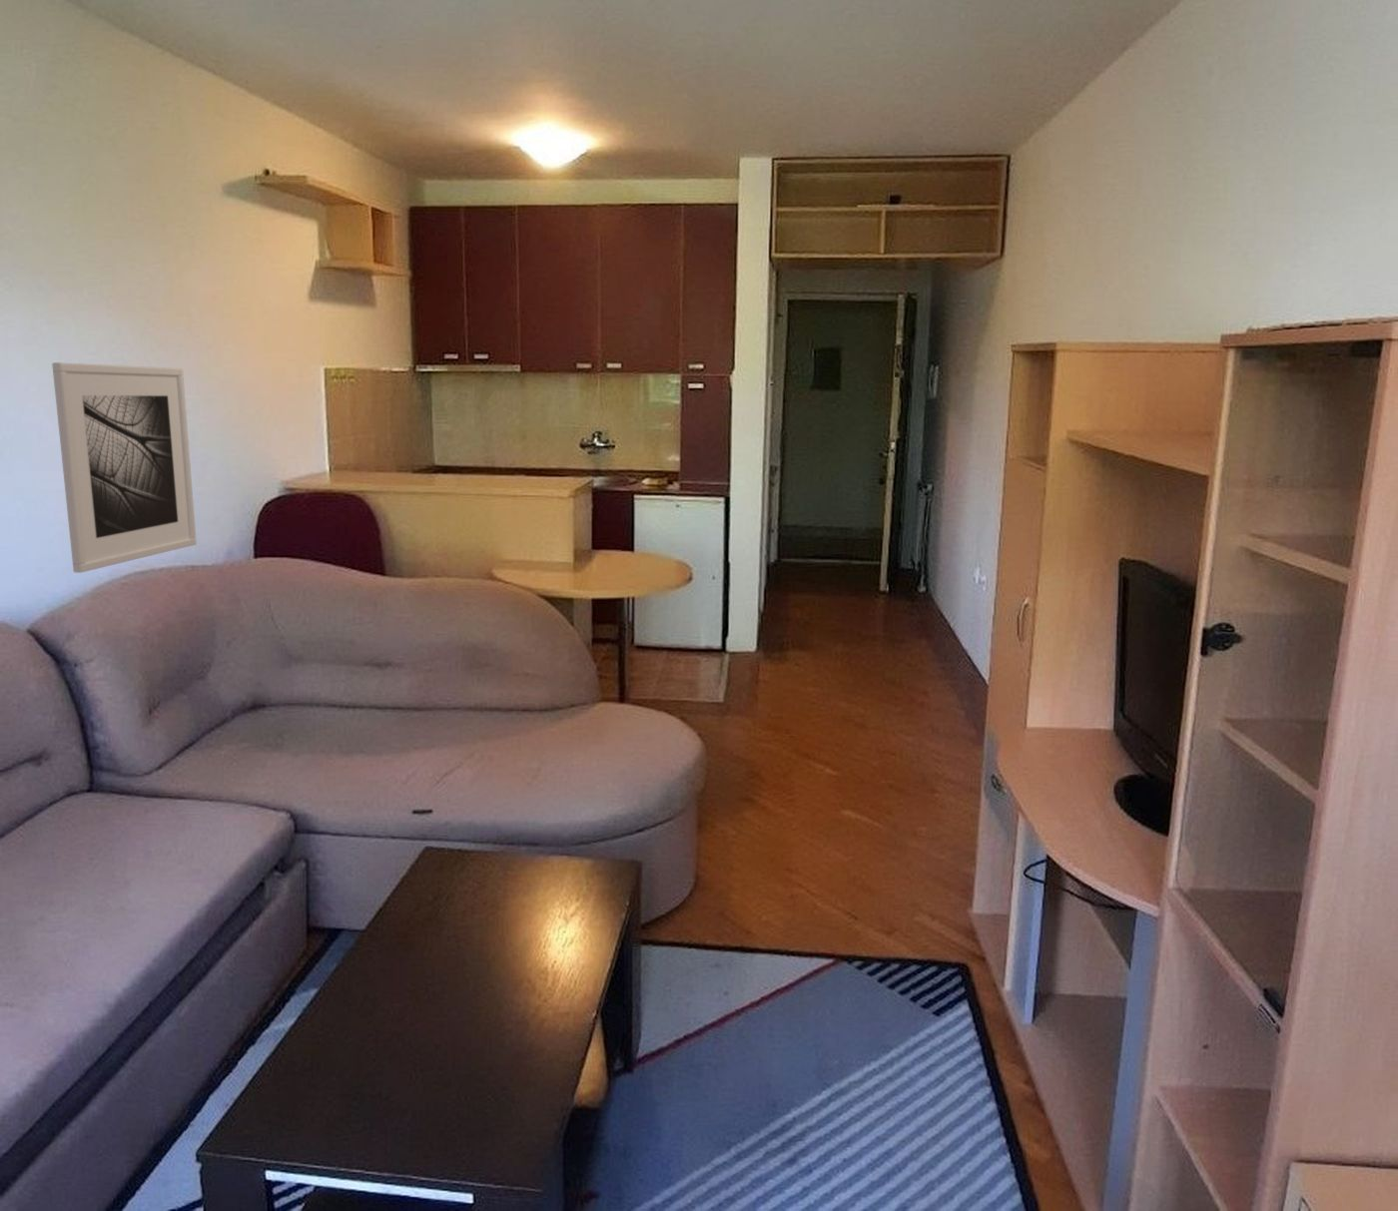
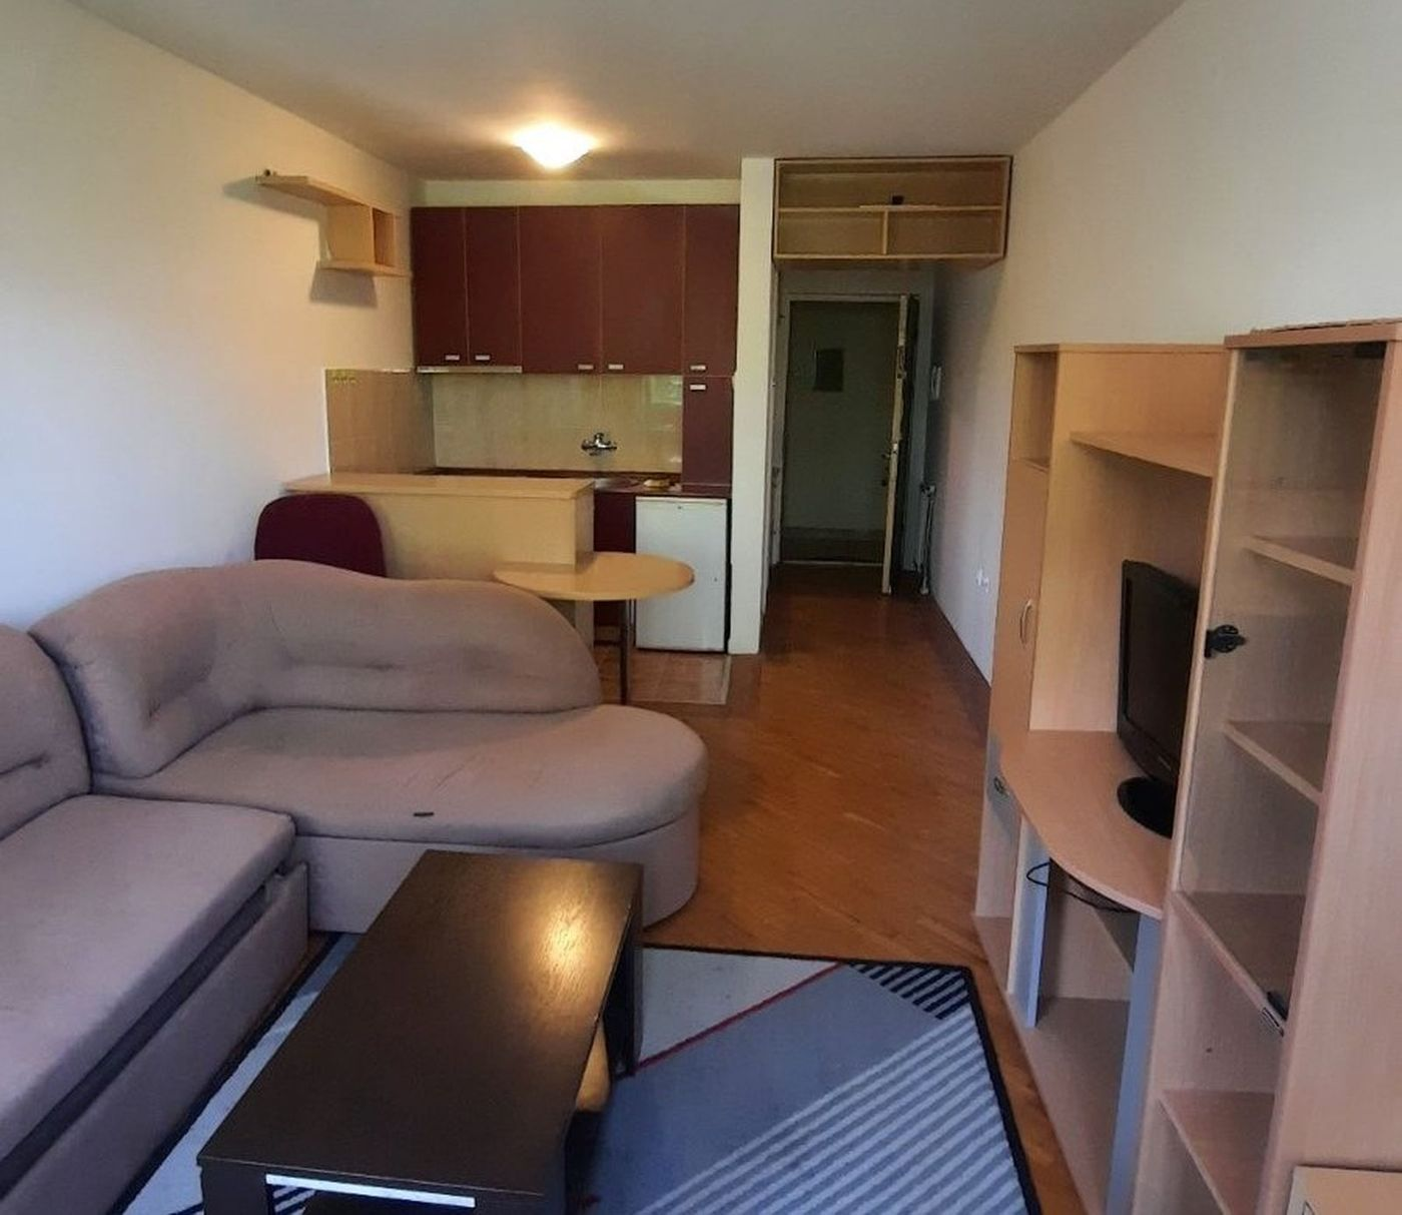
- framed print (132, 463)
